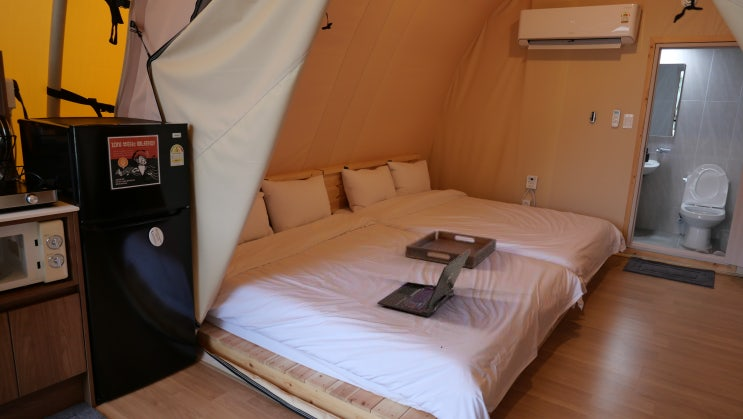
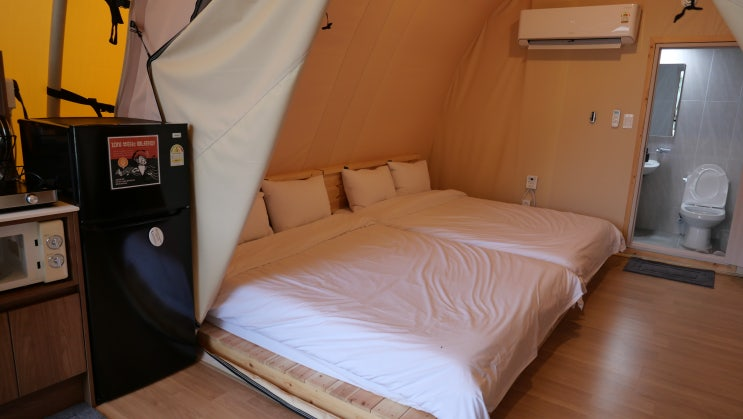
- serving tray (452, 247)
- laptop (421, 284)
